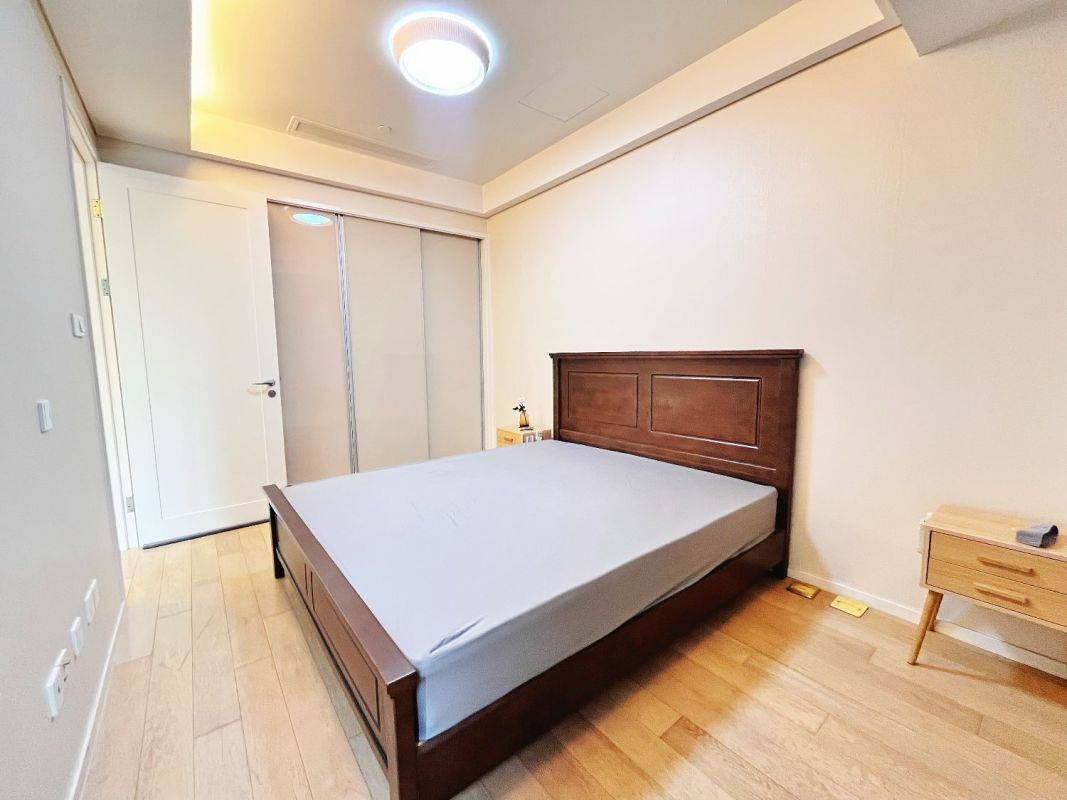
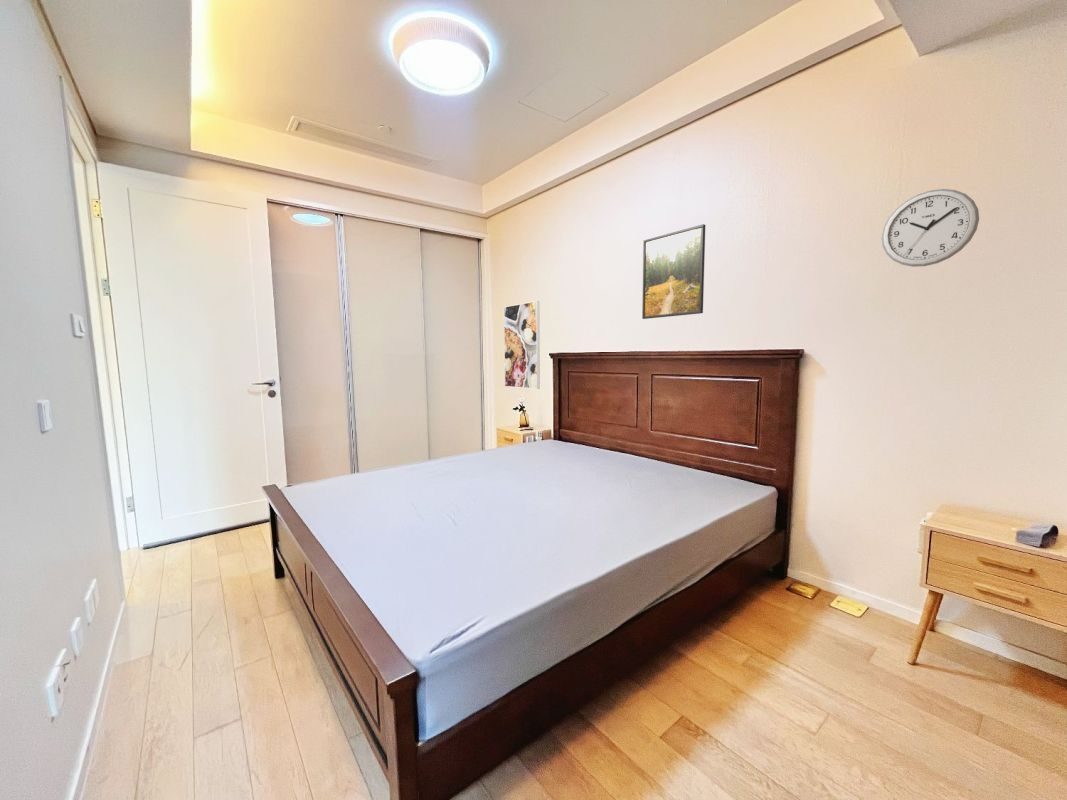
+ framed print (521, 346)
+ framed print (671, 274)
+ wall clock (926, 228)
